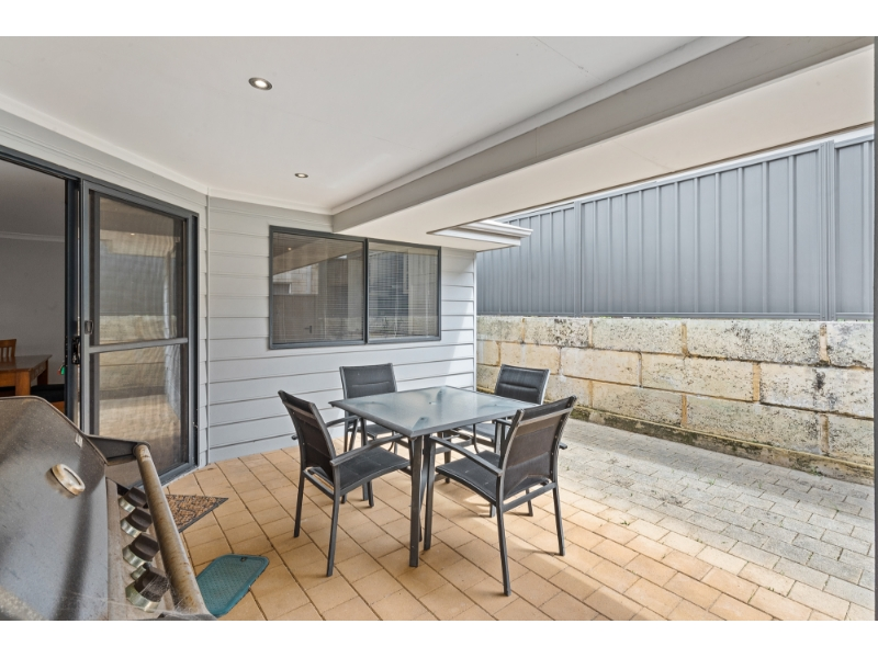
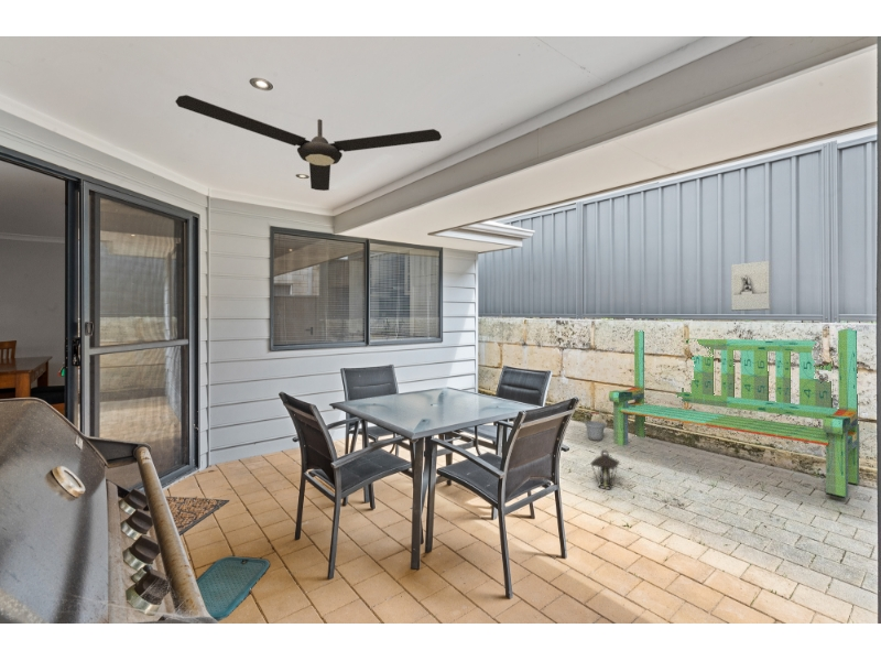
+ wall sculpture (750, 286)
+ bucket (595, 425)
+ bench (716, 395)
+ ceiling fan (319, 152)
+ lantern (605, 468)
